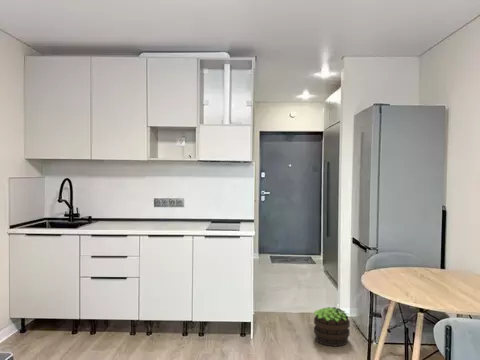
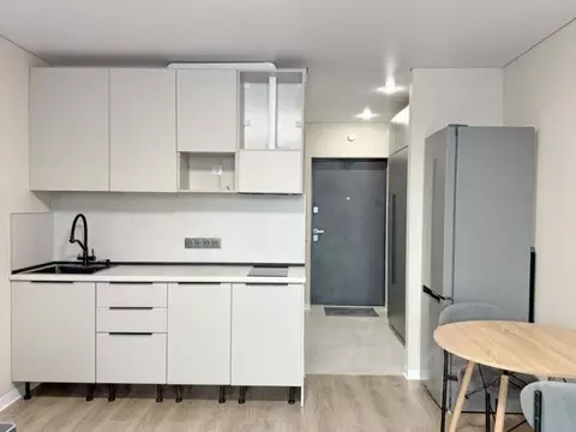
- potted plant (331, 324)
